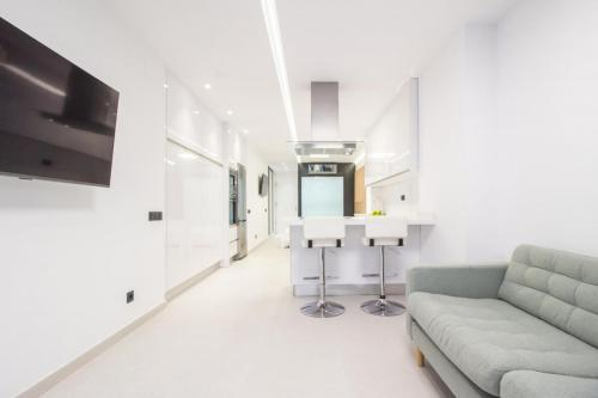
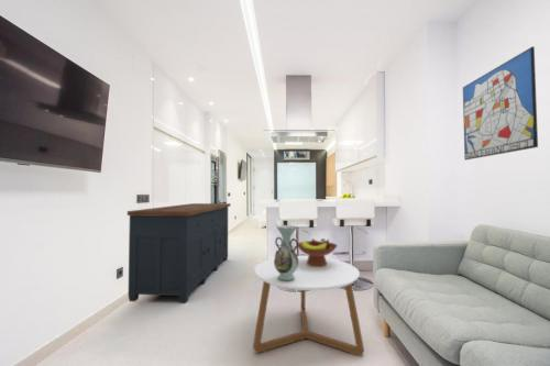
+ decorative vase (286, 252)
+ fruit bowl (316, 249)
+ sideboard (190, 241)
+ wall art (493, 112)
+ coffee table (304, 302)
